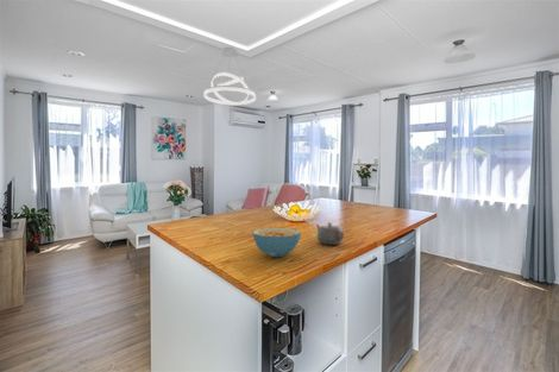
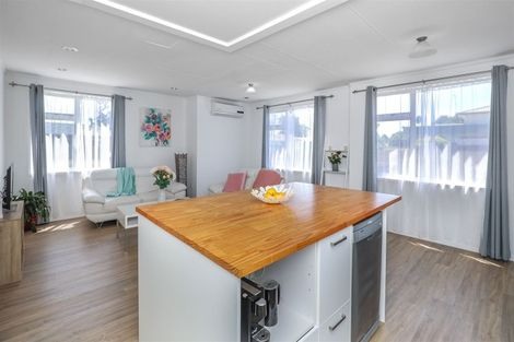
- teapot (328, 232)
- cereal bowl (276, 242)
- pendant light (230, 75)
